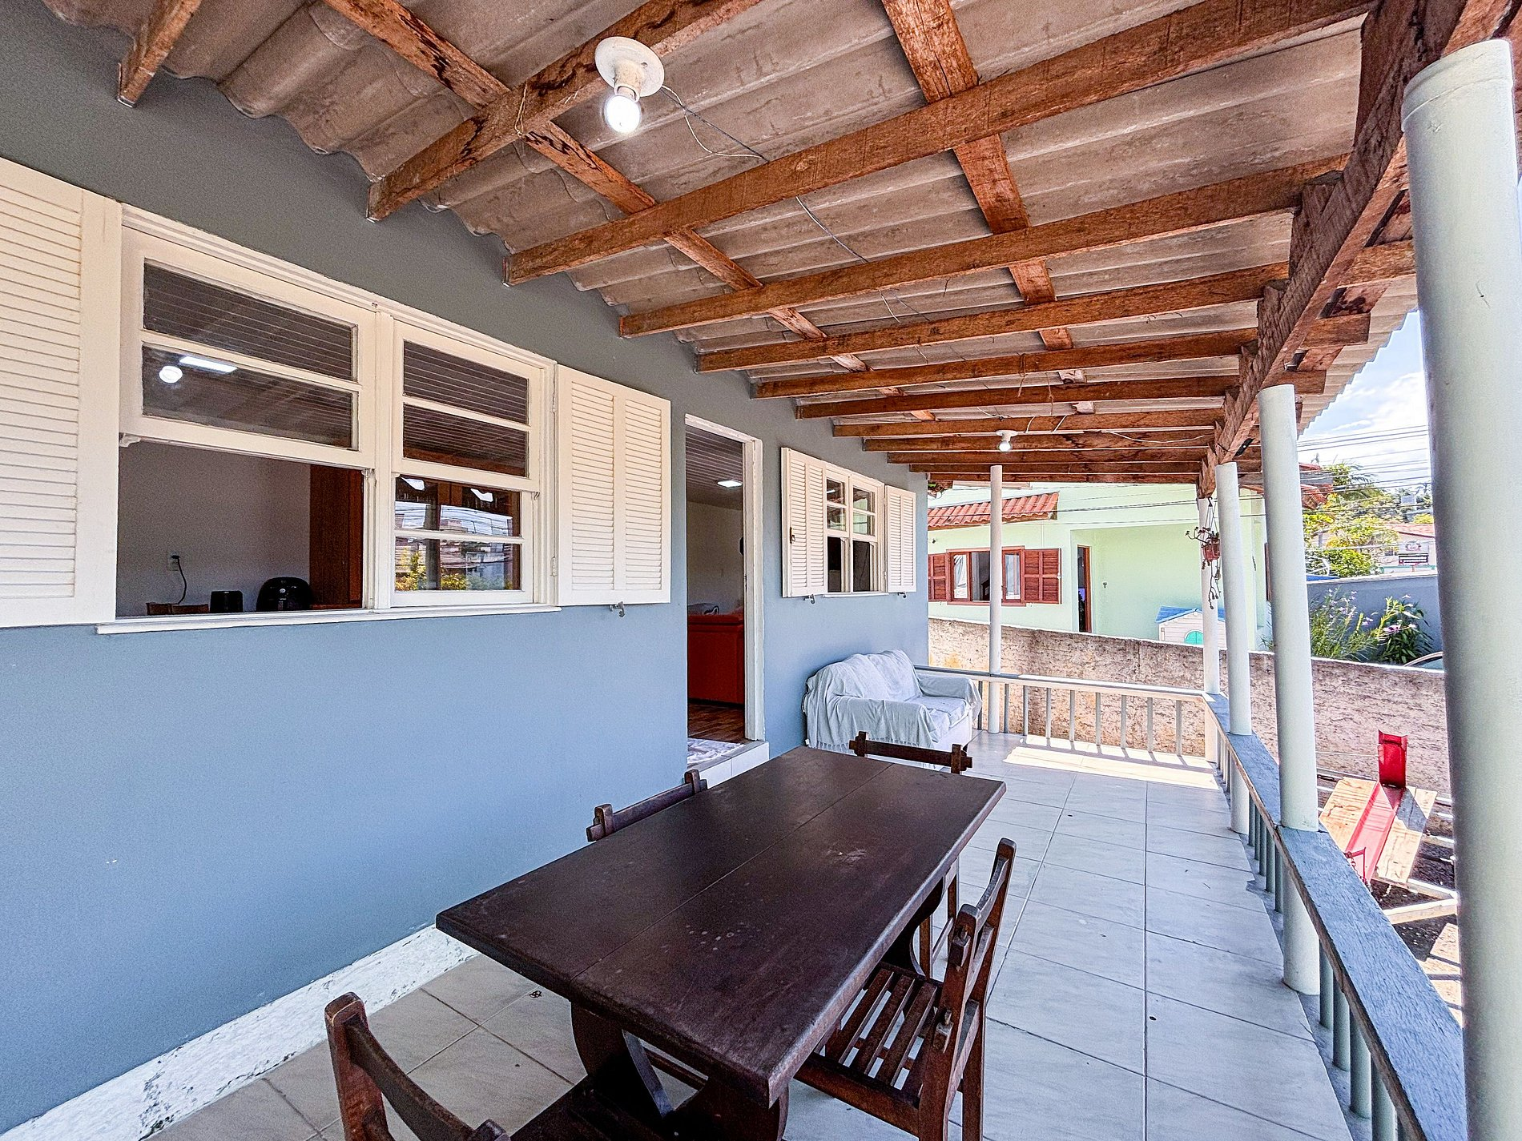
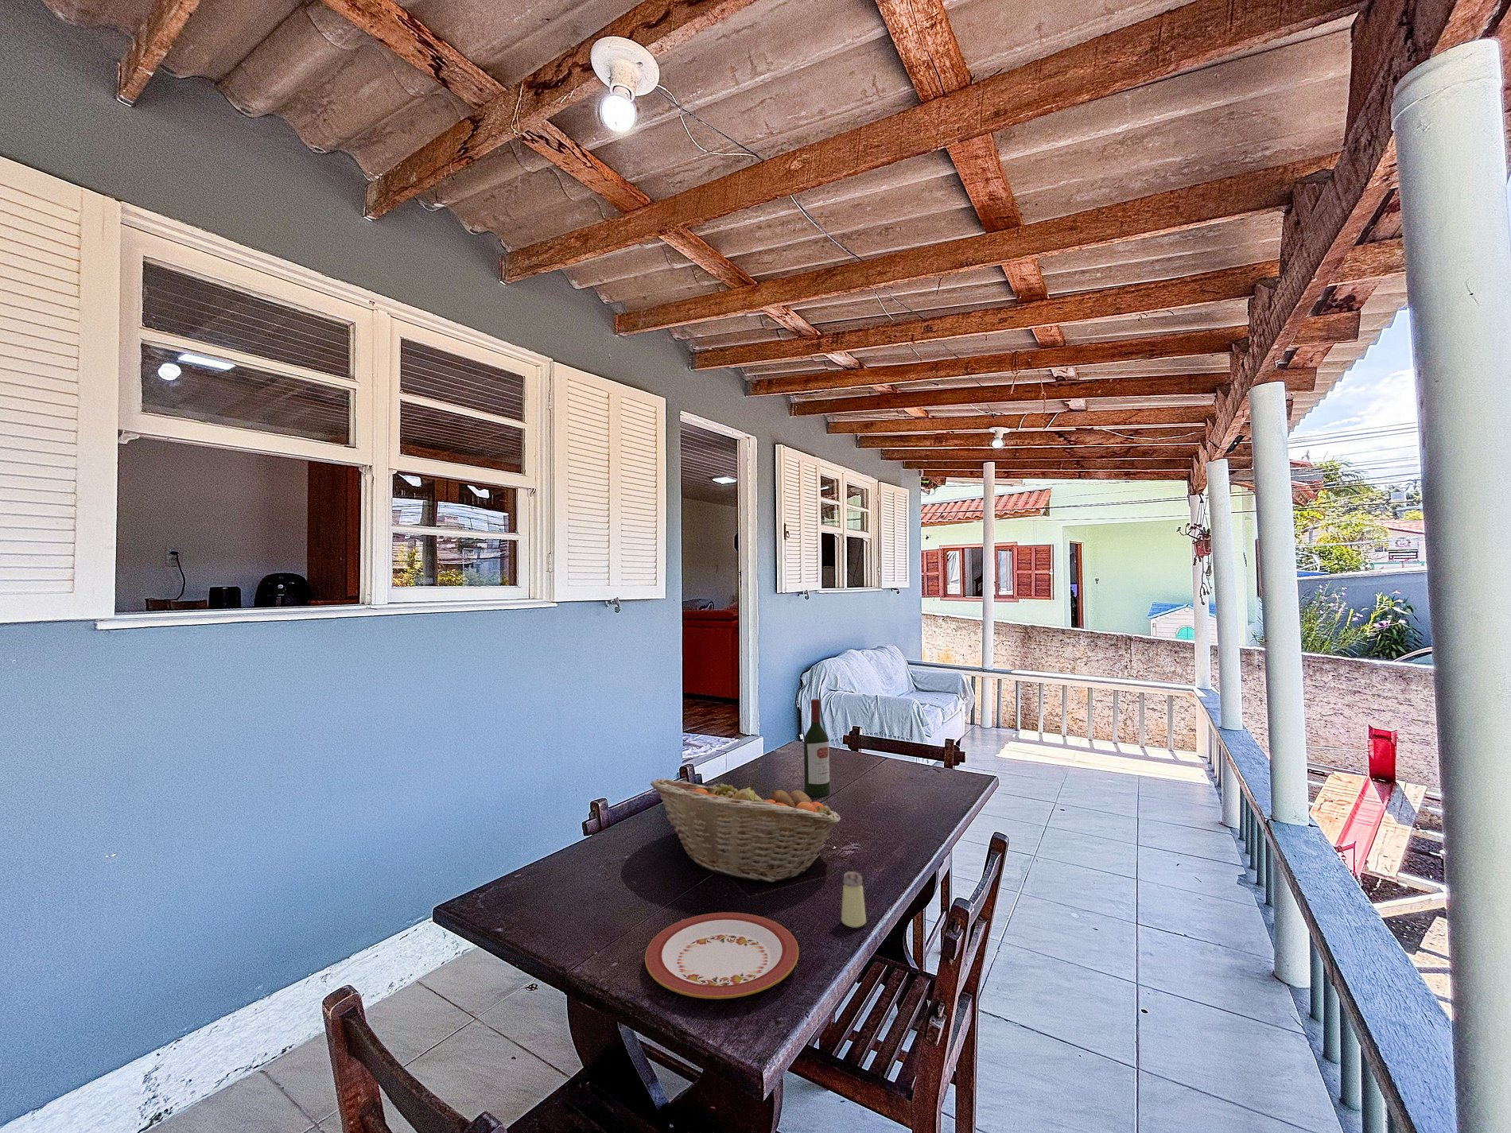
+ wine bottle (816, 746)
+ fruit basket (742, 815)
+ plate (722, 956)
+ saltshaker (853, 897)
